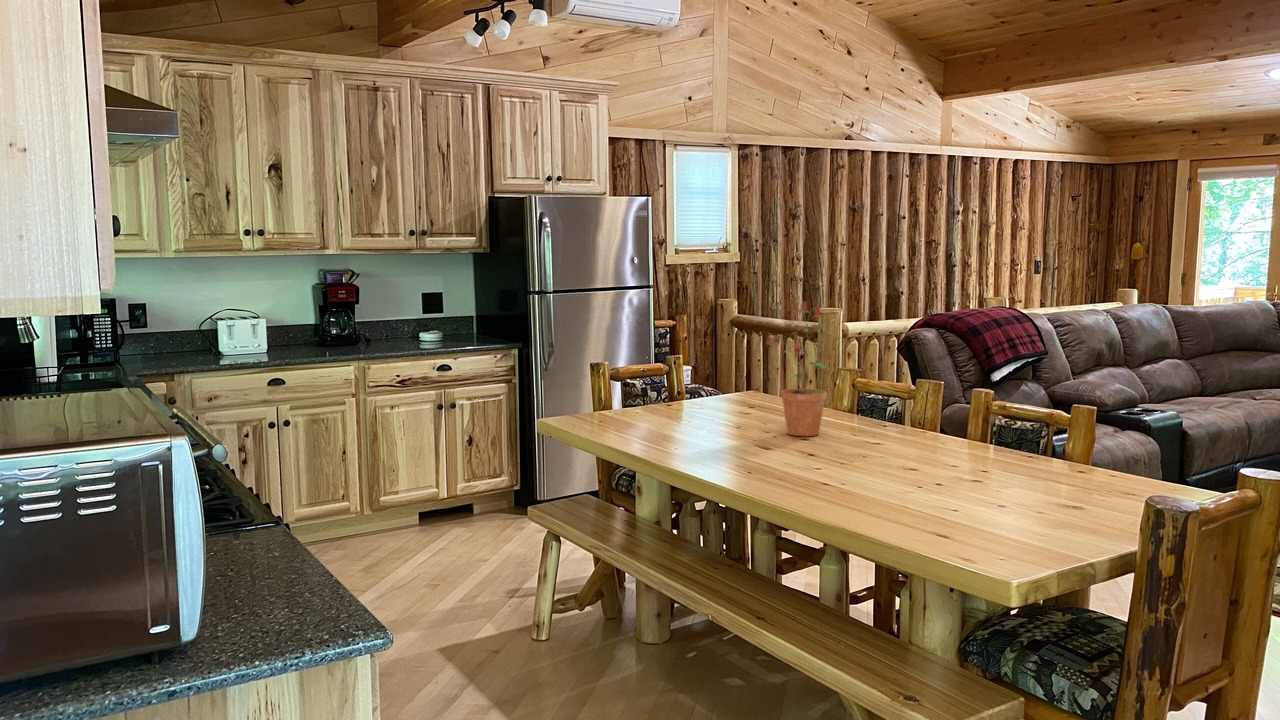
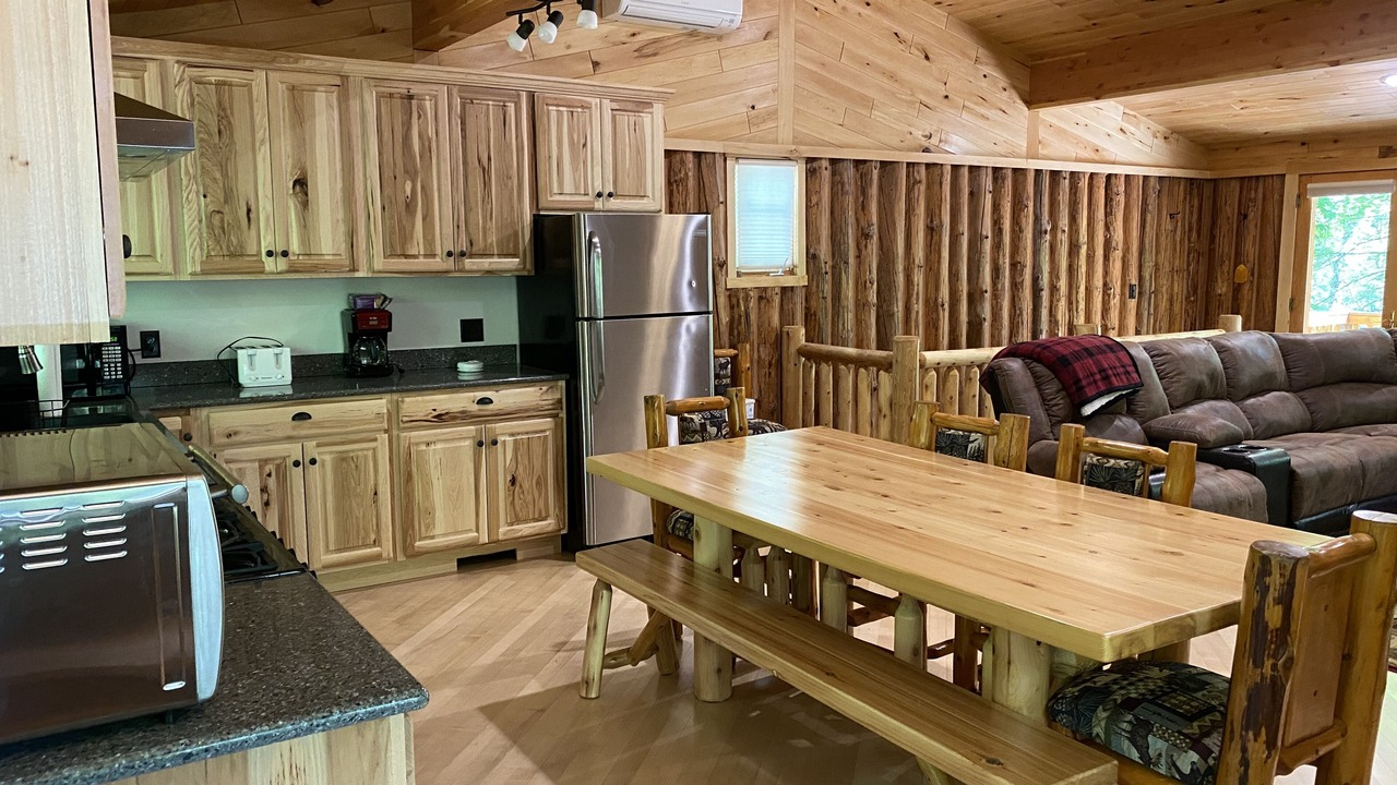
- potted plant (798, 368)
